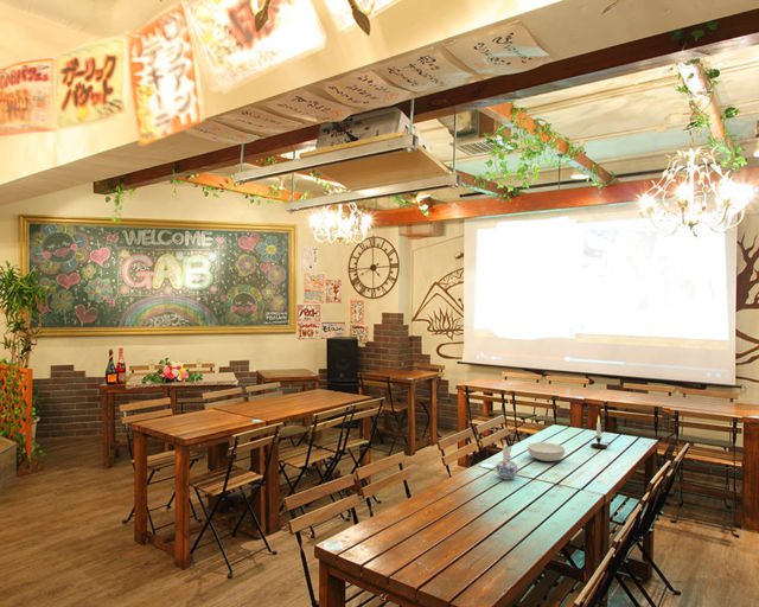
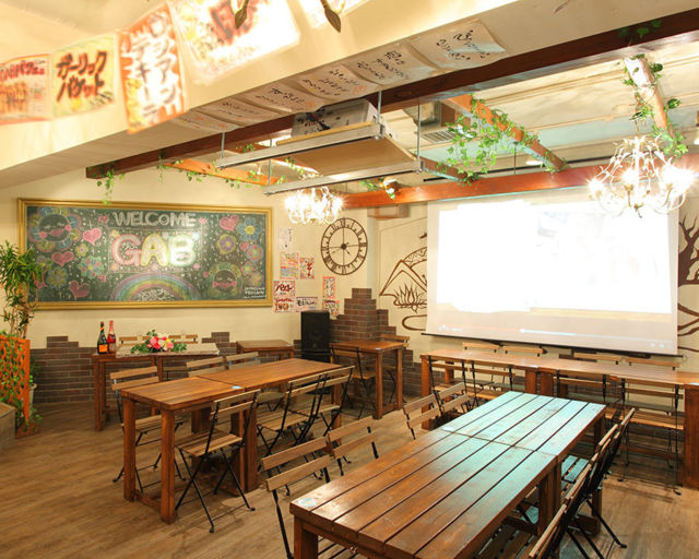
- serving bowl (546, 453)
- candle (599, 430)
- ceramic pitcher (506, 460)
